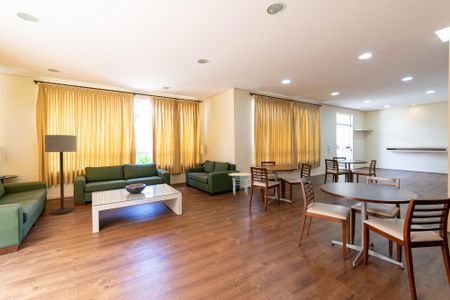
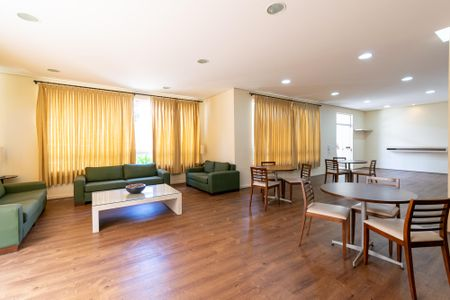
- floor lamp (61, 173)
- side table (240, 182)
